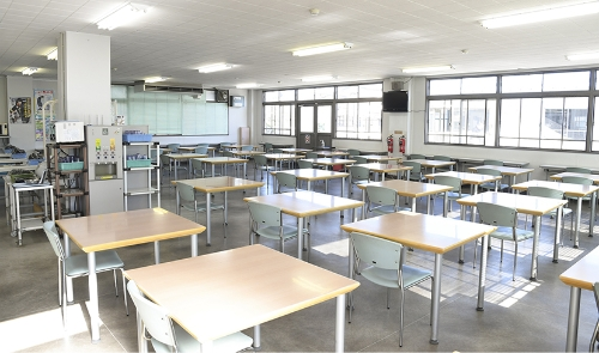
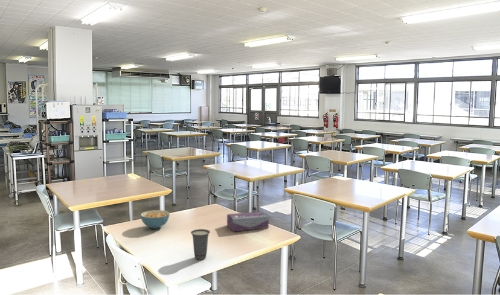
+ cereal bowl (155, 220)
+ tissue box (247, 220)
+ cup (200, 245)
